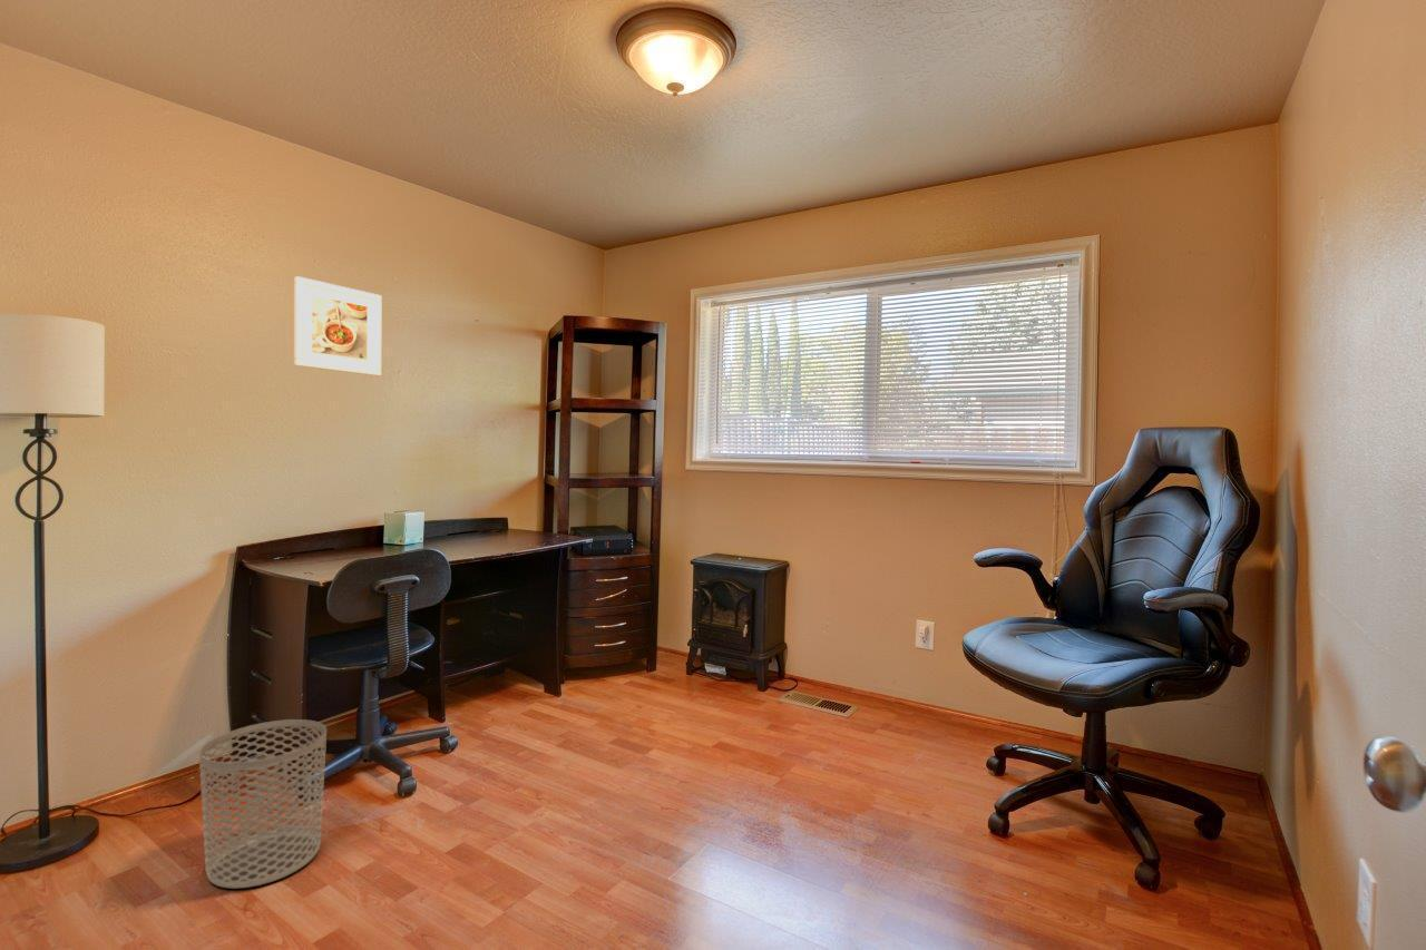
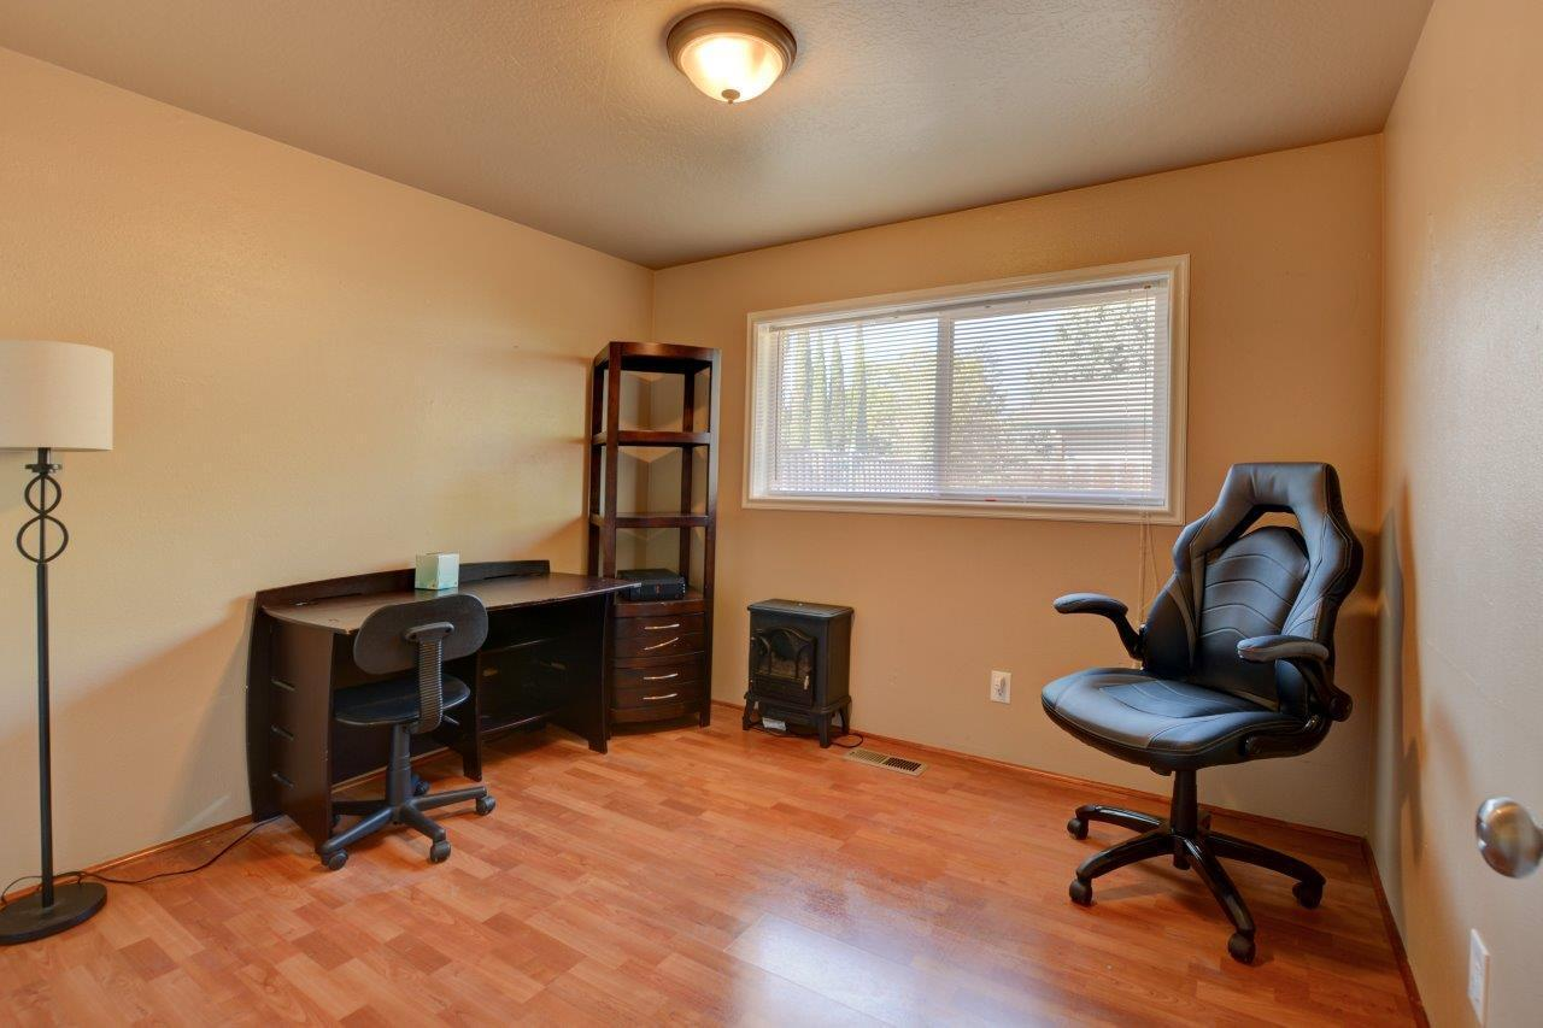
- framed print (340, 329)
- waste bin (265, 801)
